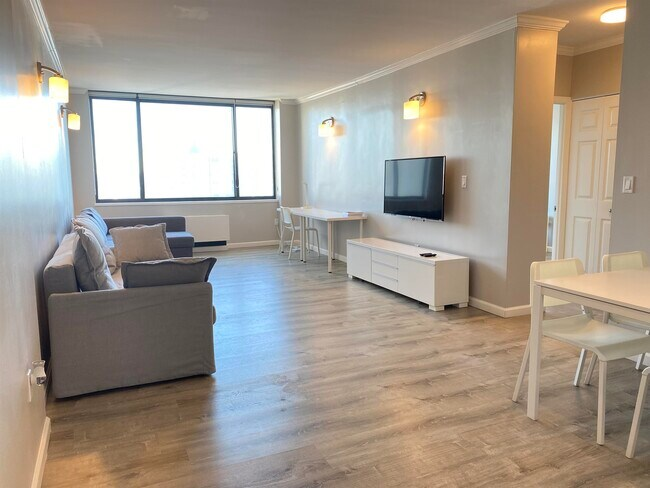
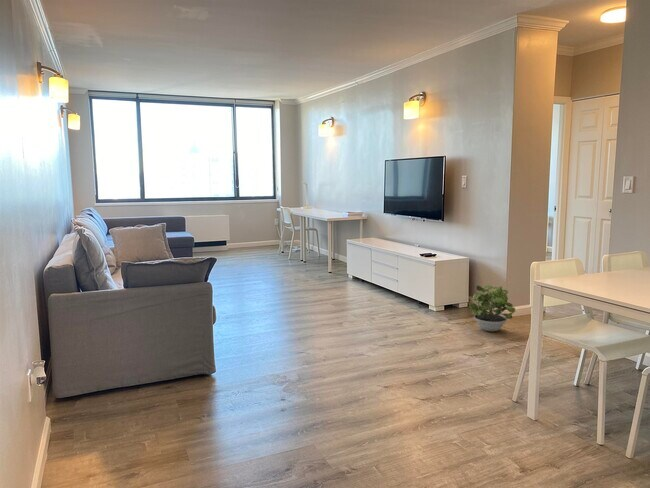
+ potted plant (491, 306)
